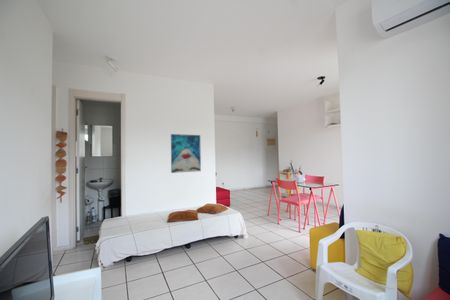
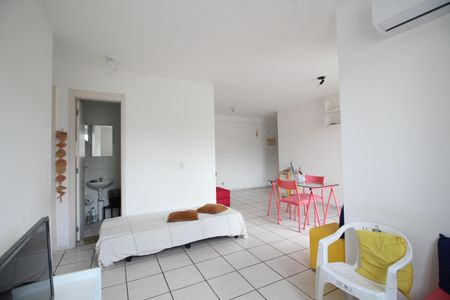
- wall art (186, 153)
